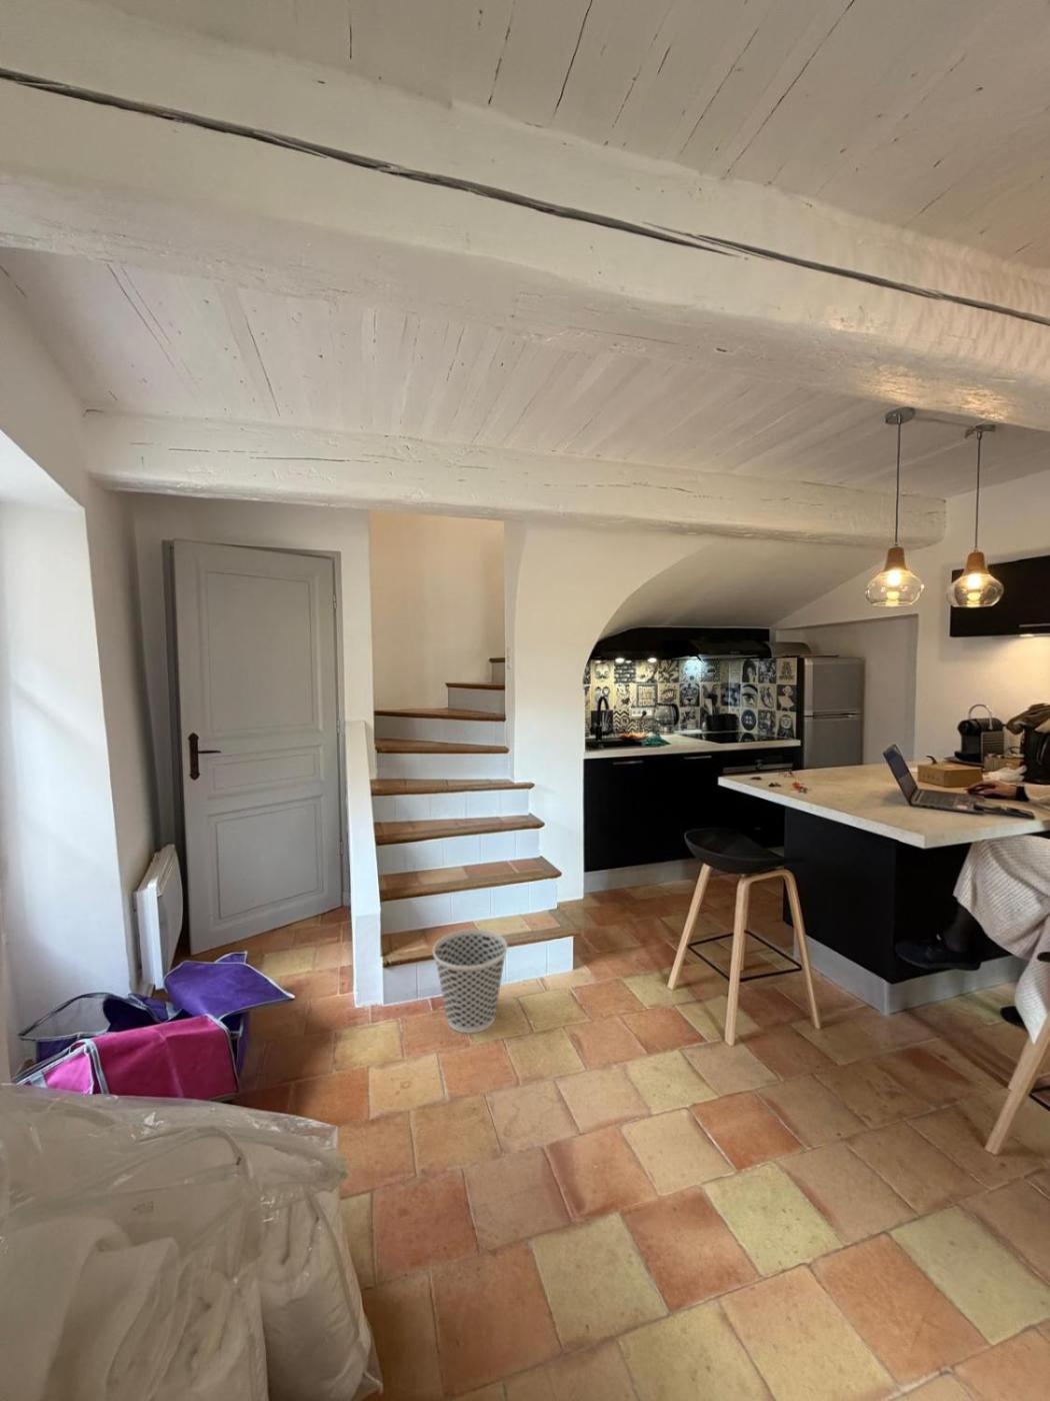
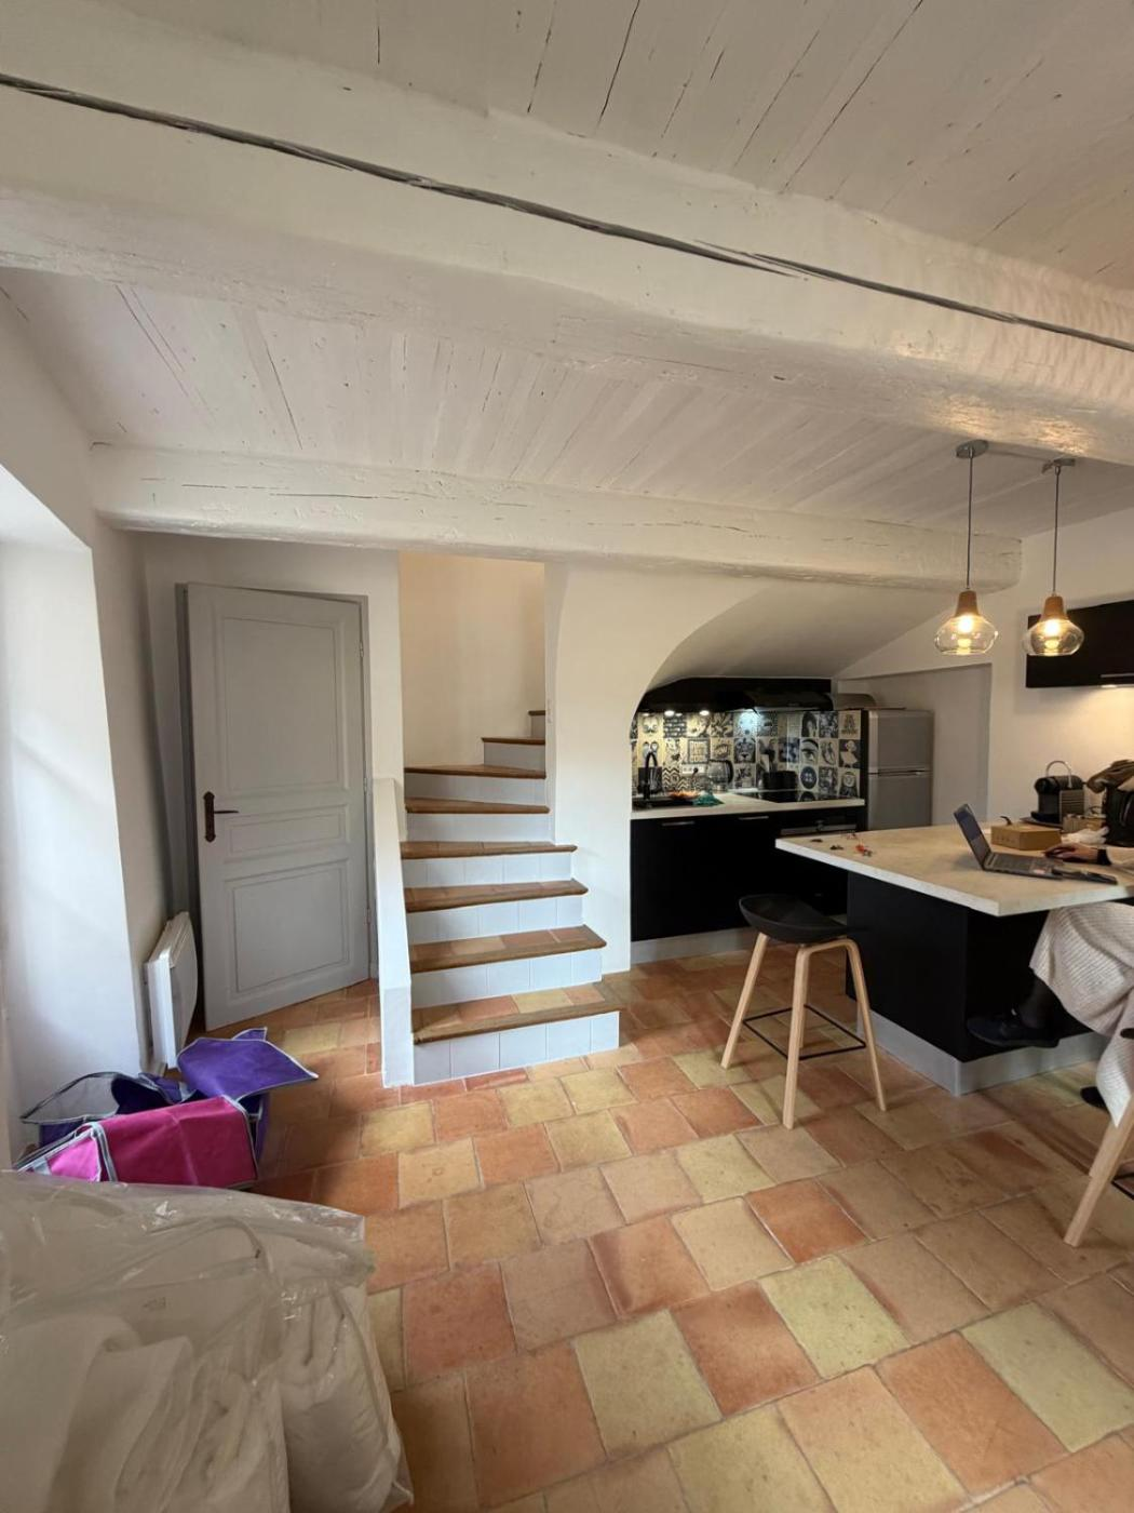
- wastebasket (470, 982)
